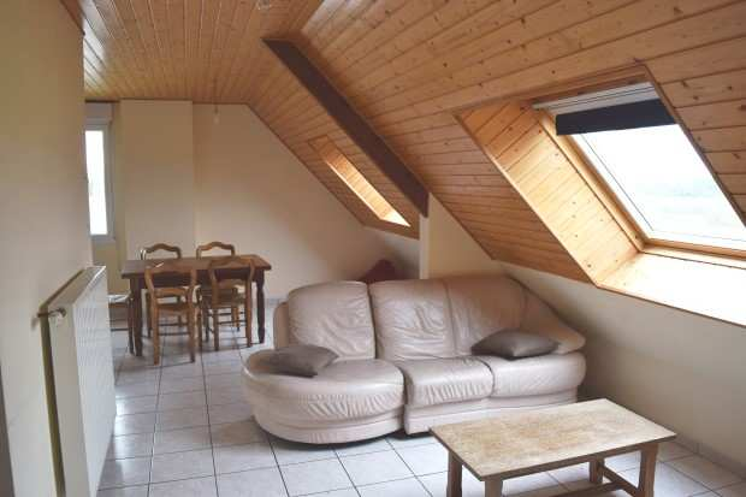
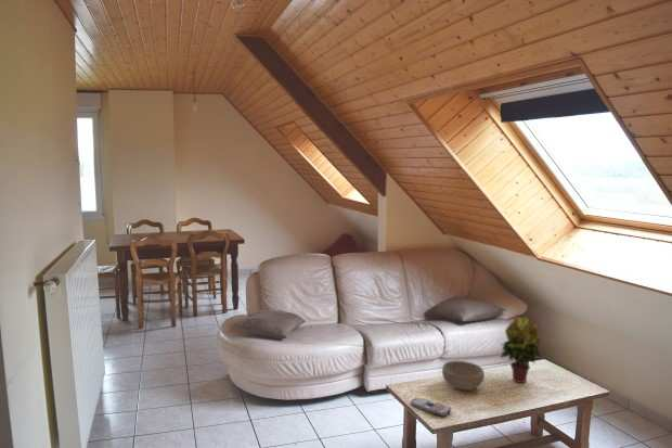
+ remote control (429, 406)
+ potted plant (521, 348)
+ bowl (462, 376)
